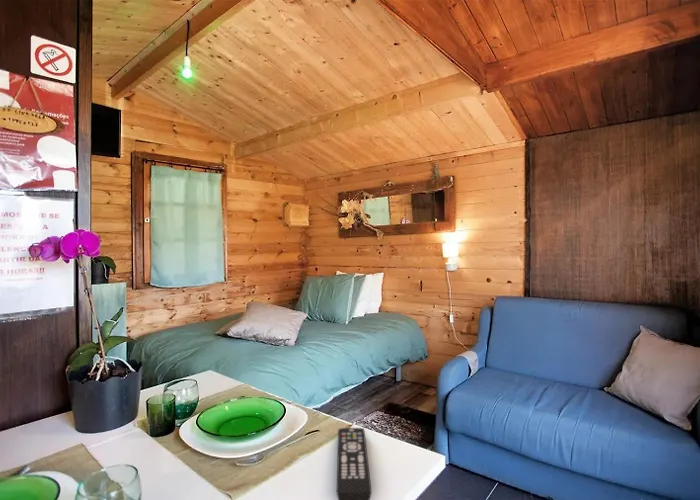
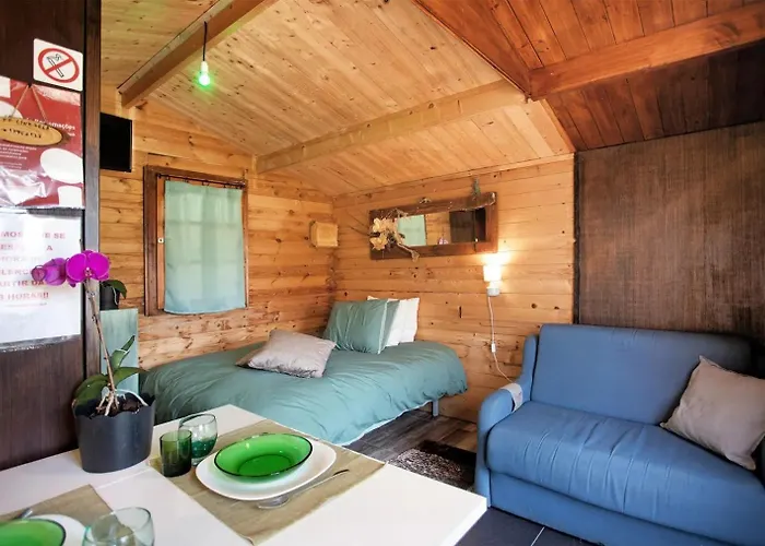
- remote control (352, 459)
